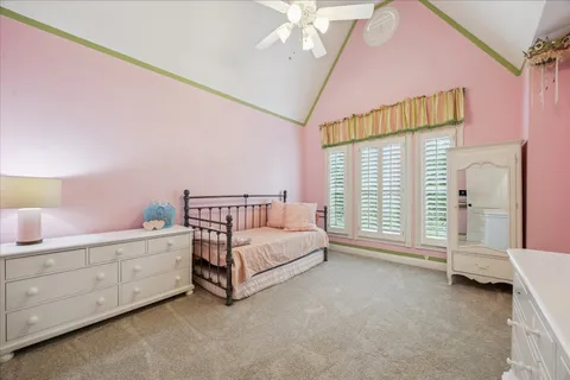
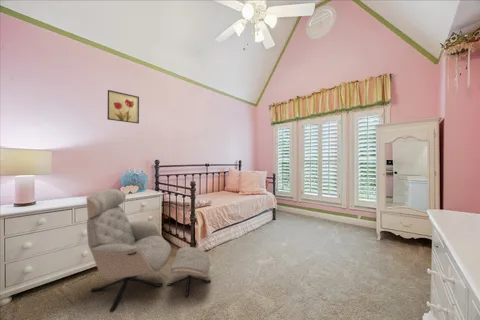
+ wall art (123, 107)
+ armchair (153, 237)
